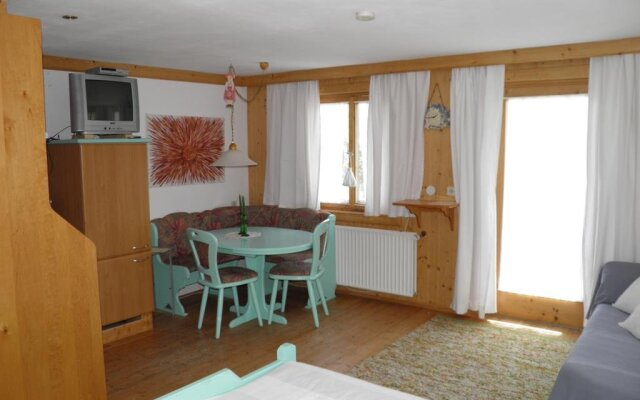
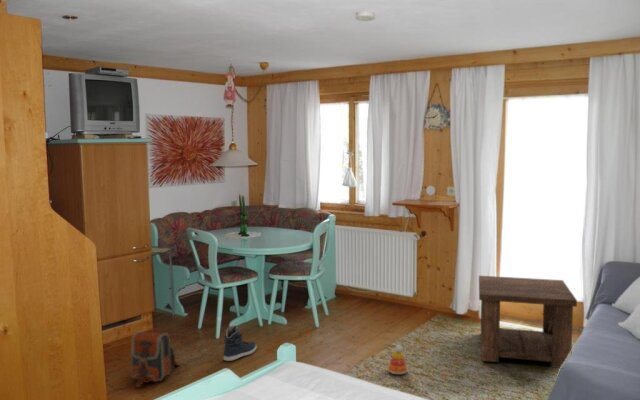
+ side table (522, 330)
+ backpack (153, 353)
+ sneaker (240, 339)
+ stacking toy (397, 358)
